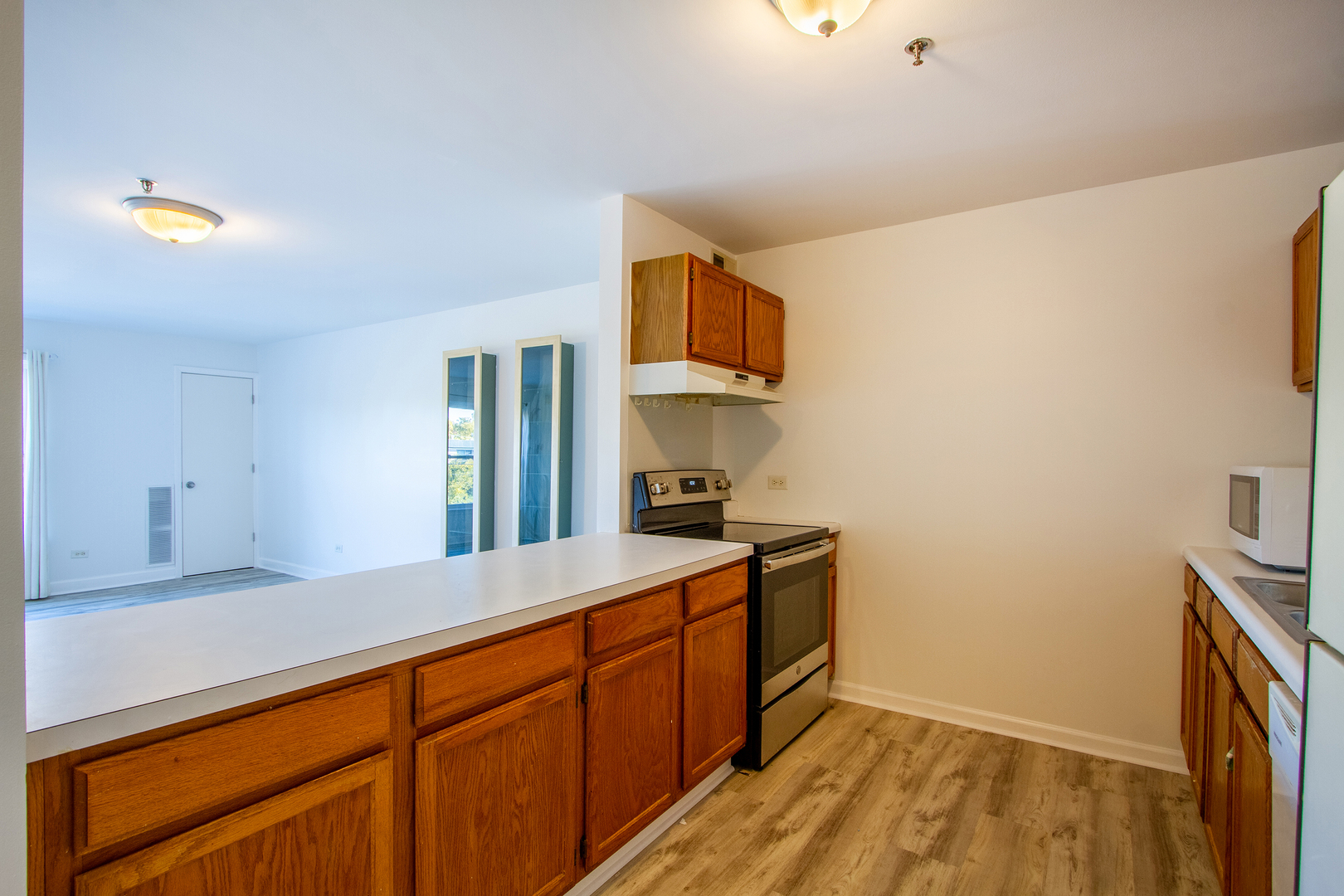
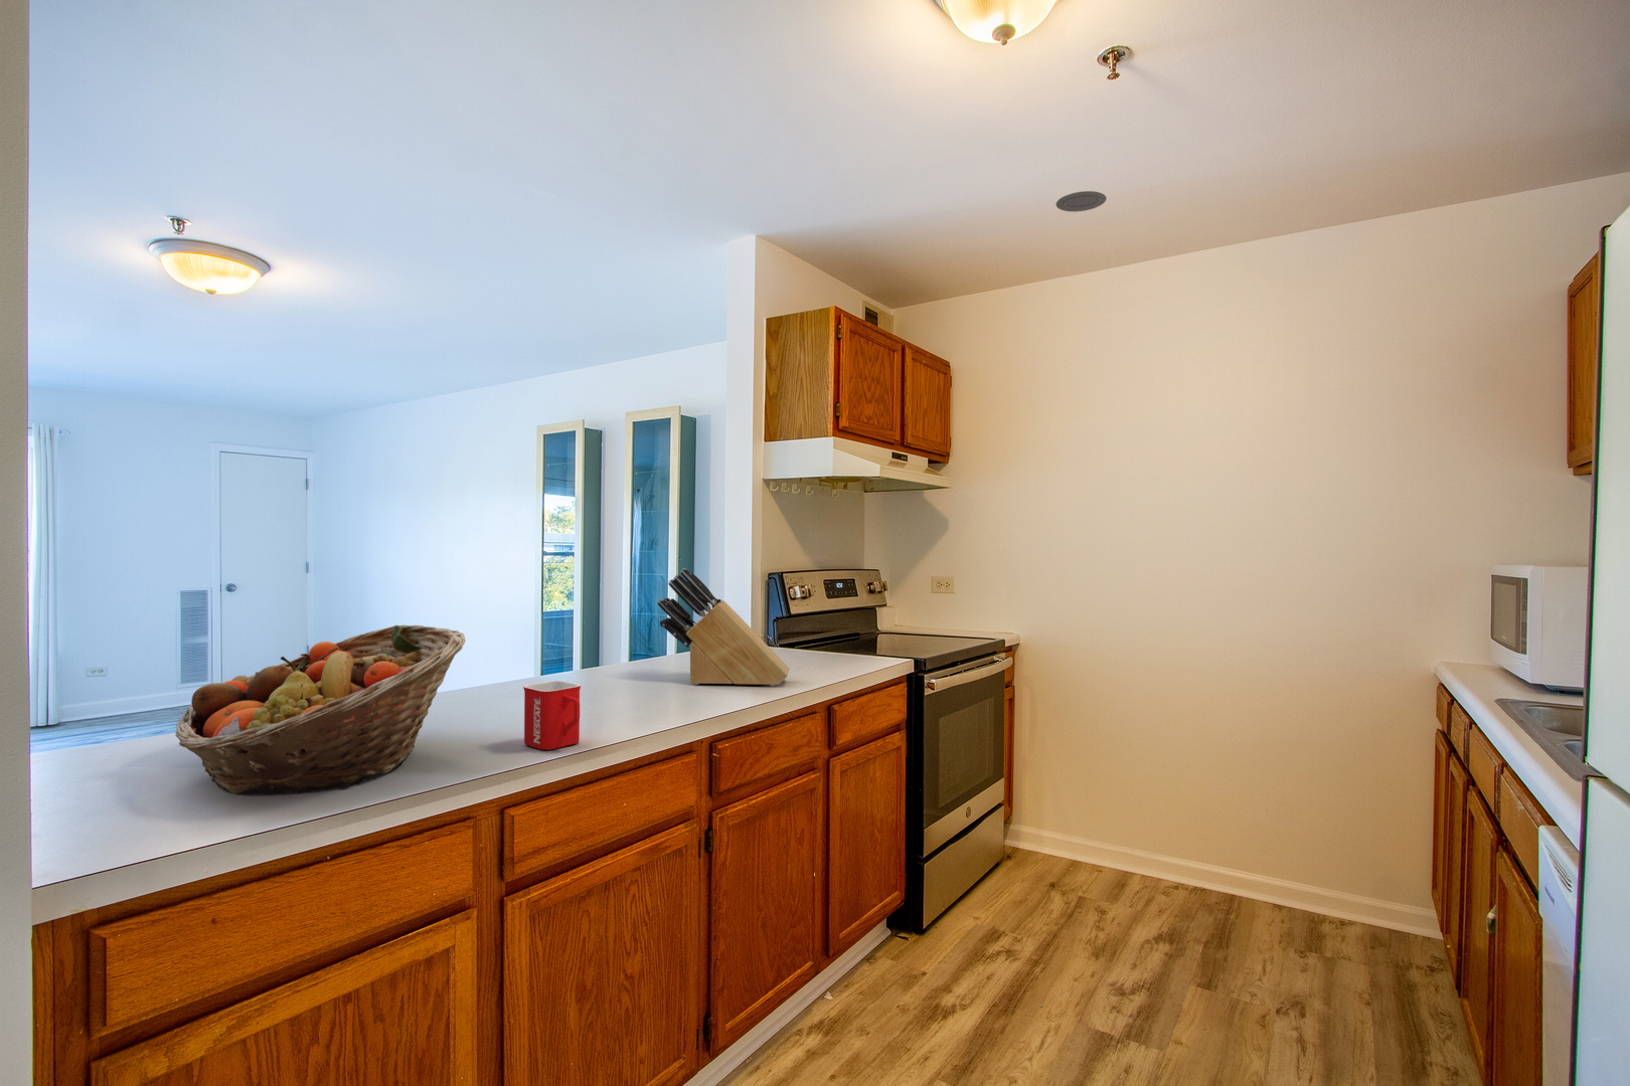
+ recessed light (1081, 198)
+ fruit basket (329, 699)
+ mug (558, 715)
+ knife block (724, 624)
